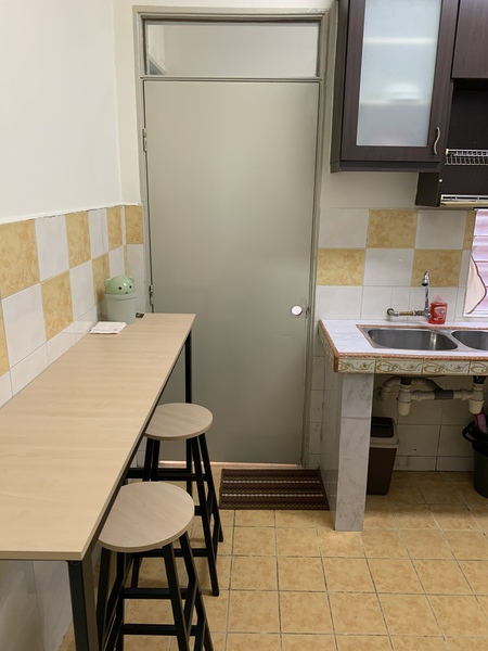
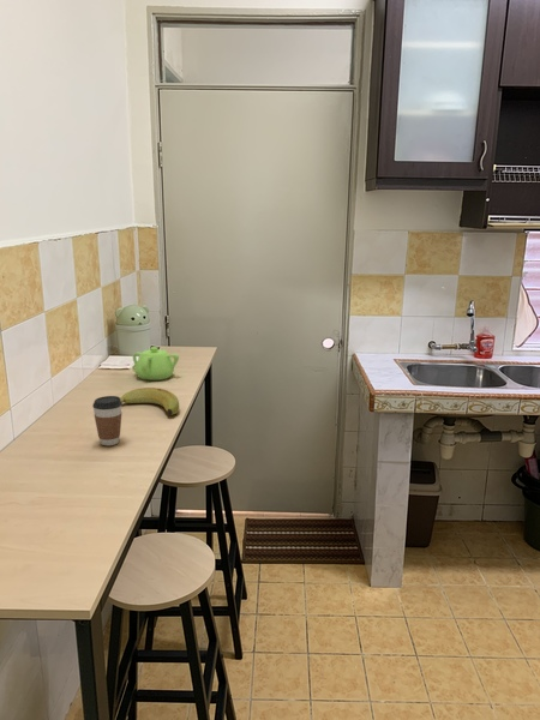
+ teapot (156, 361)
+ banana (140, 401)
+ coffee cup (108, 420)
